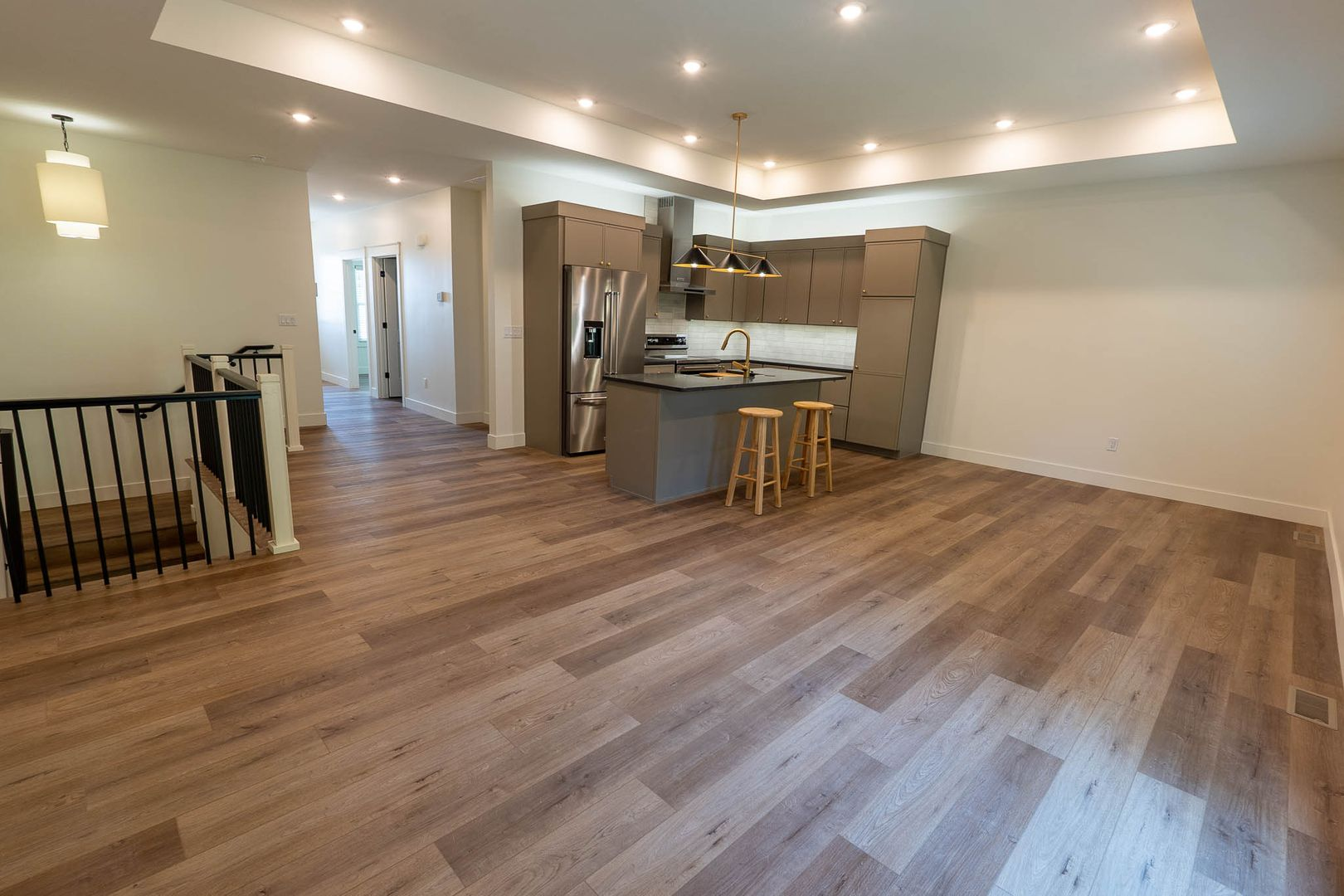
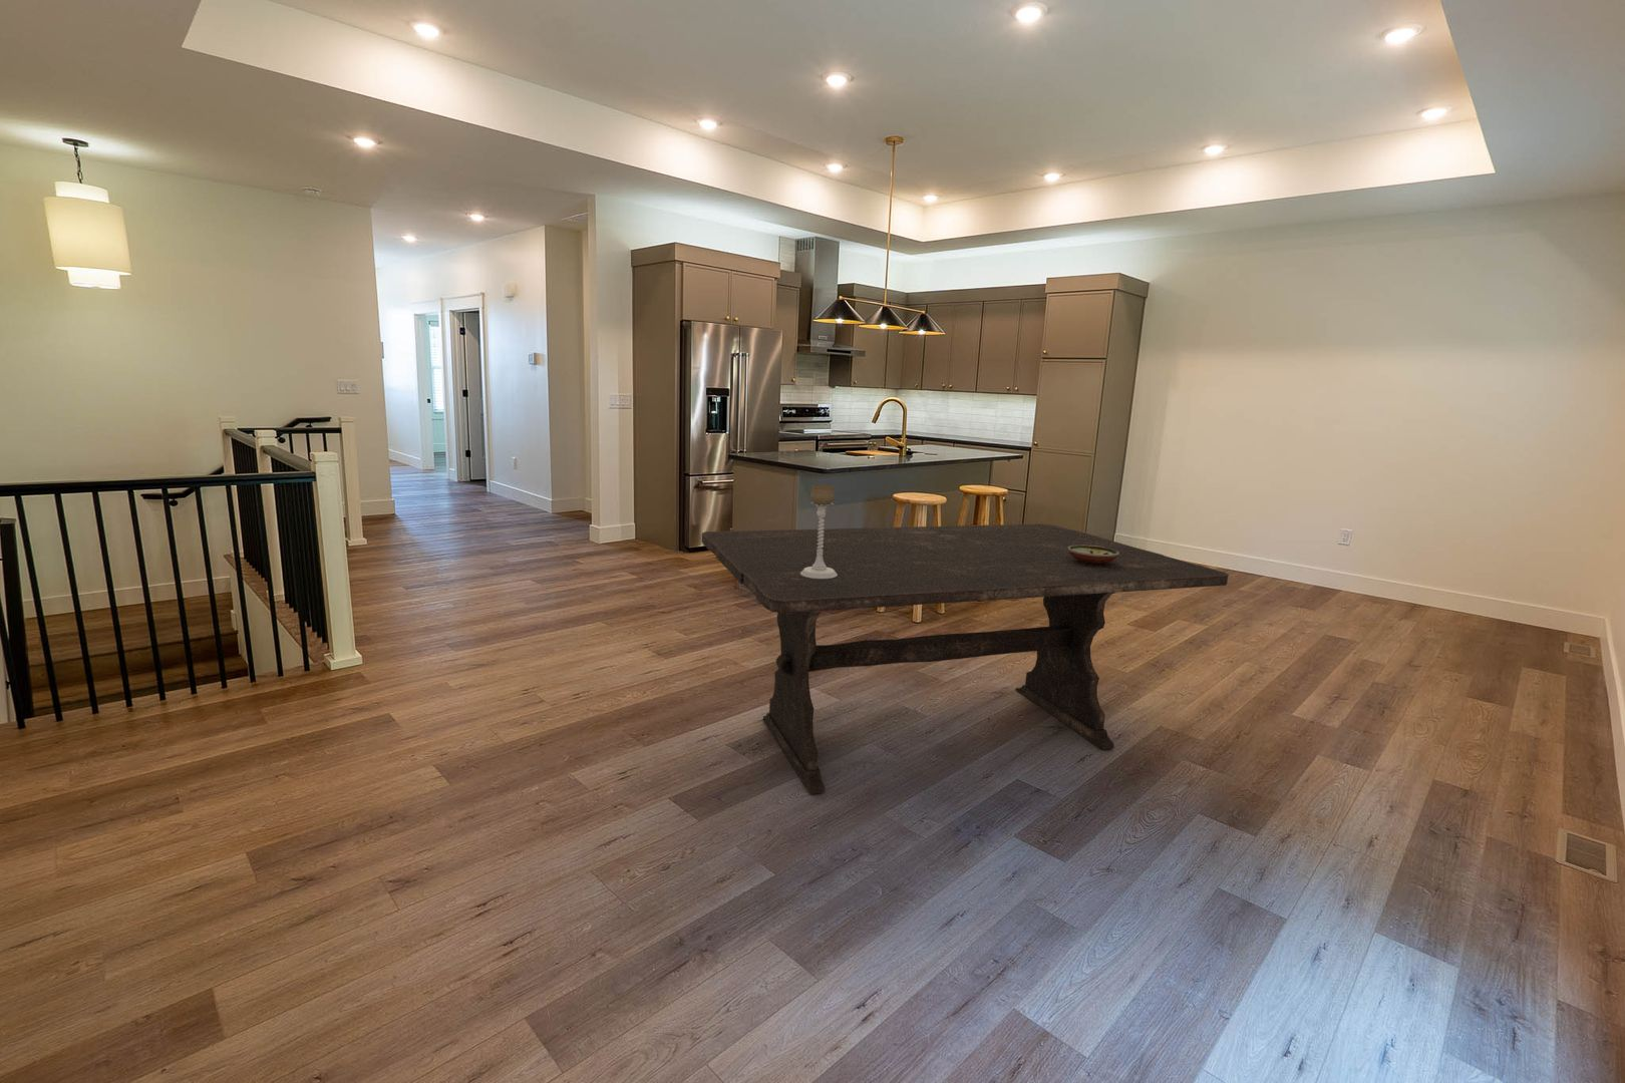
+ decorative bowl (1092, 555)
+ dining table (942, 644)
+ candle holder (821, 529)
